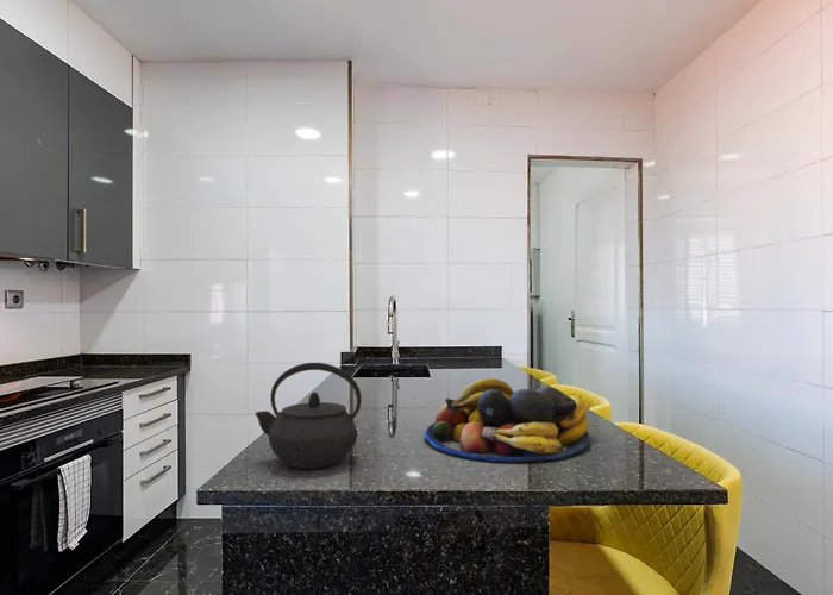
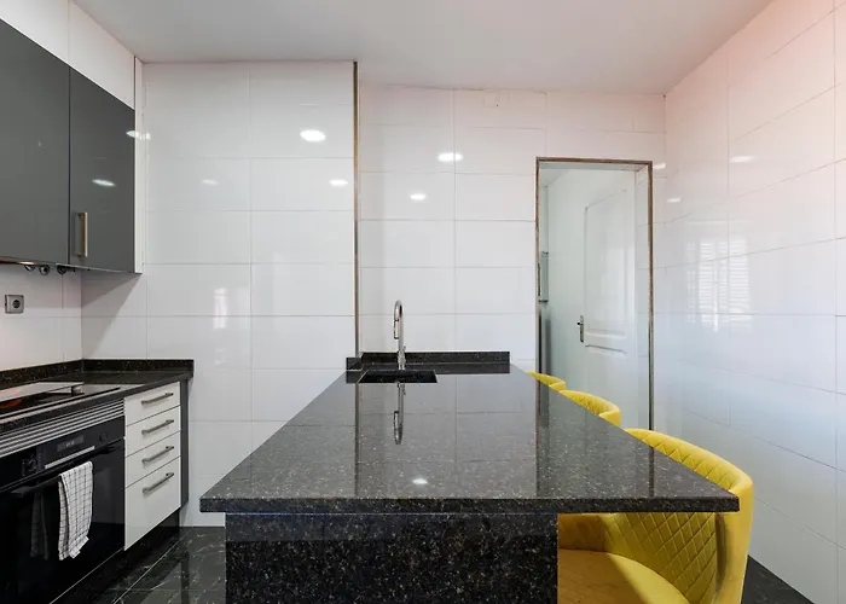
- kettle (307, 411)
- fruit bowl (503, 407)
